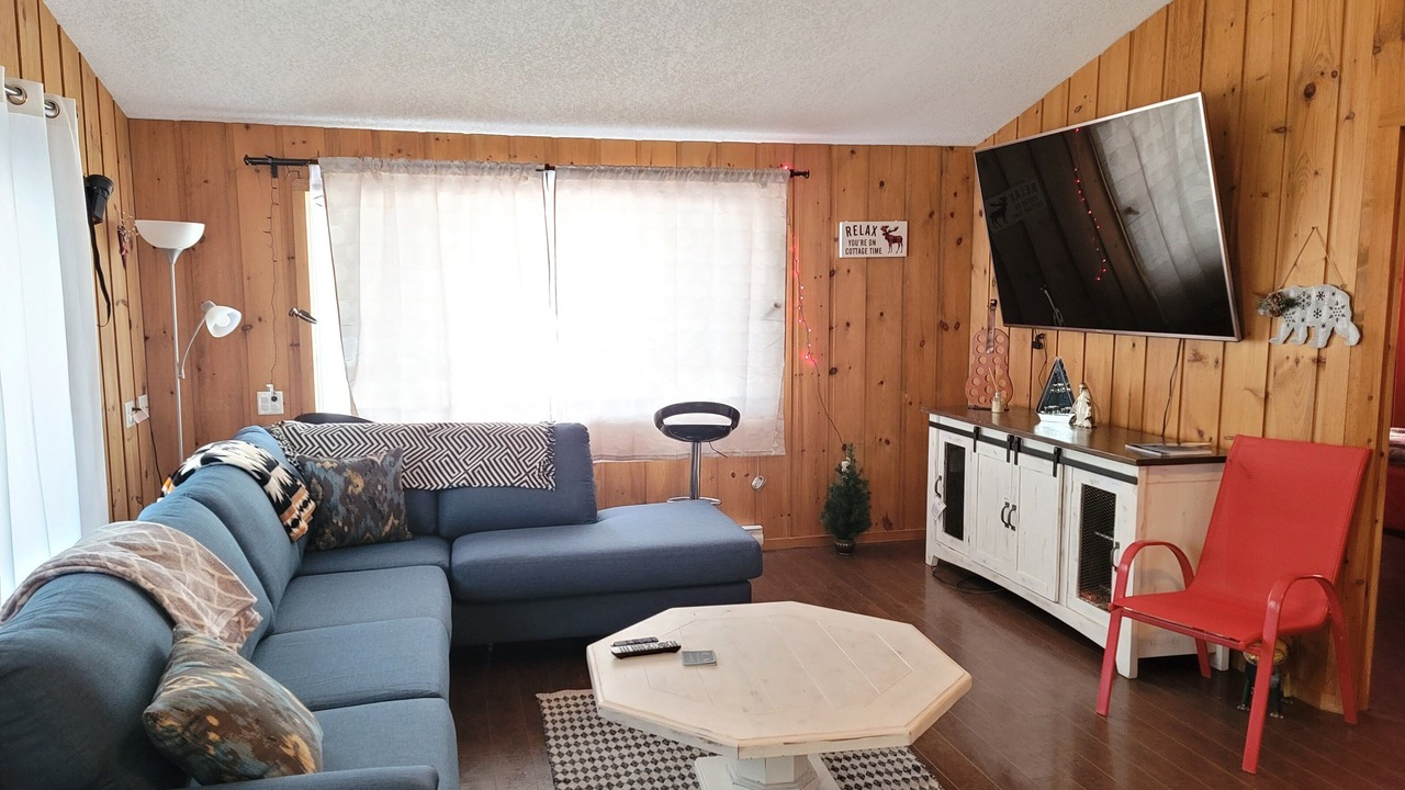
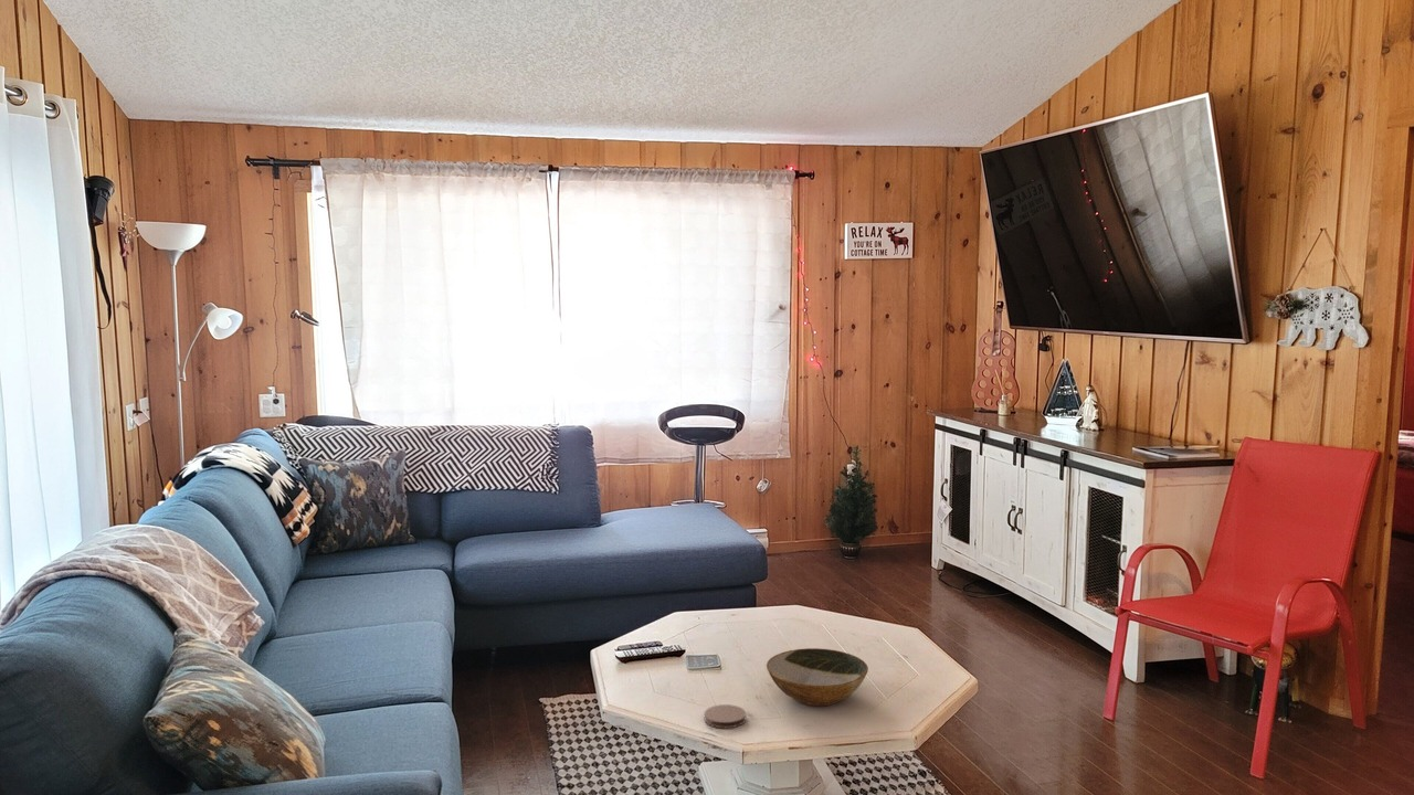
+ coaster (725, 716)
+ bowl (816, 681)
